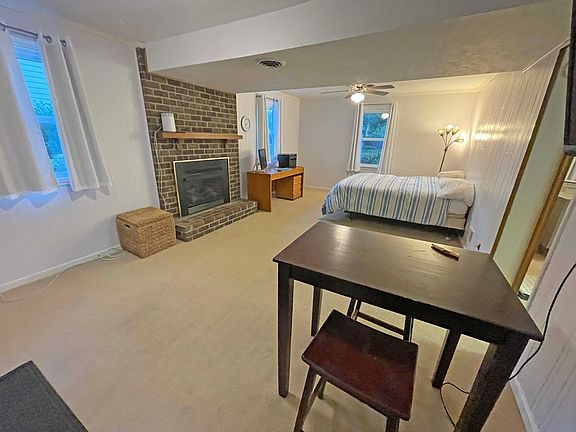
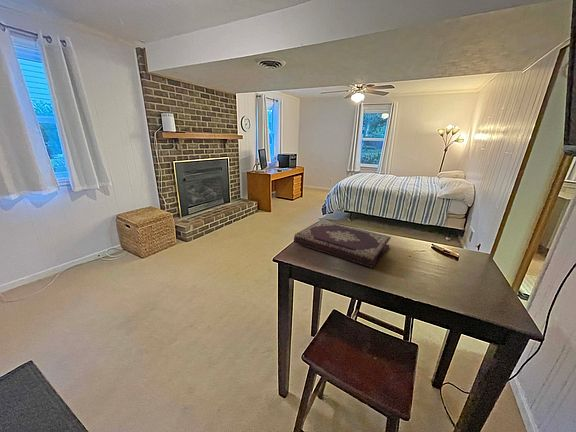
+ book (342, 240)
